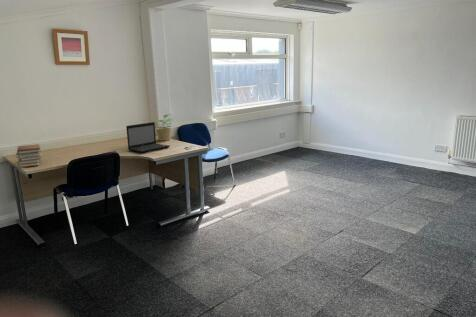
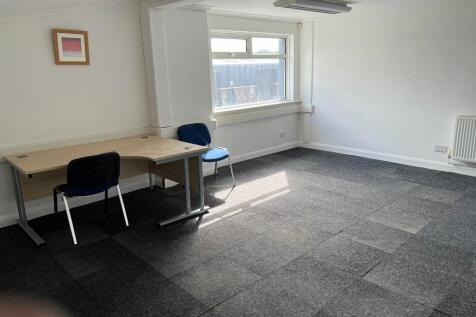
- book stack (29, 155)
- laptop (148, 136)
- potted plant (162, 126)
